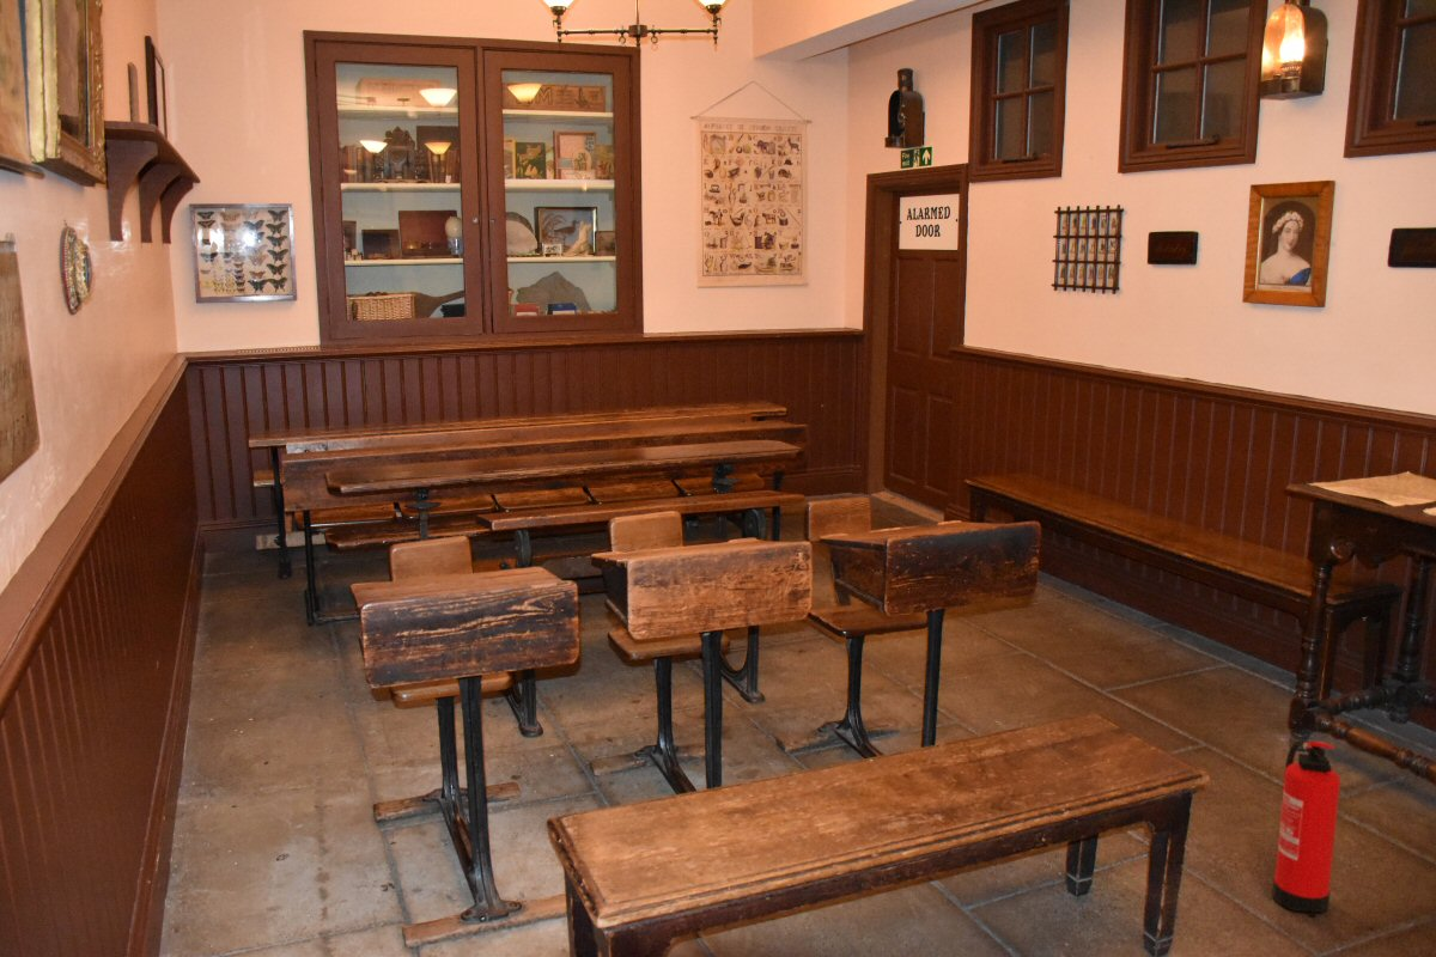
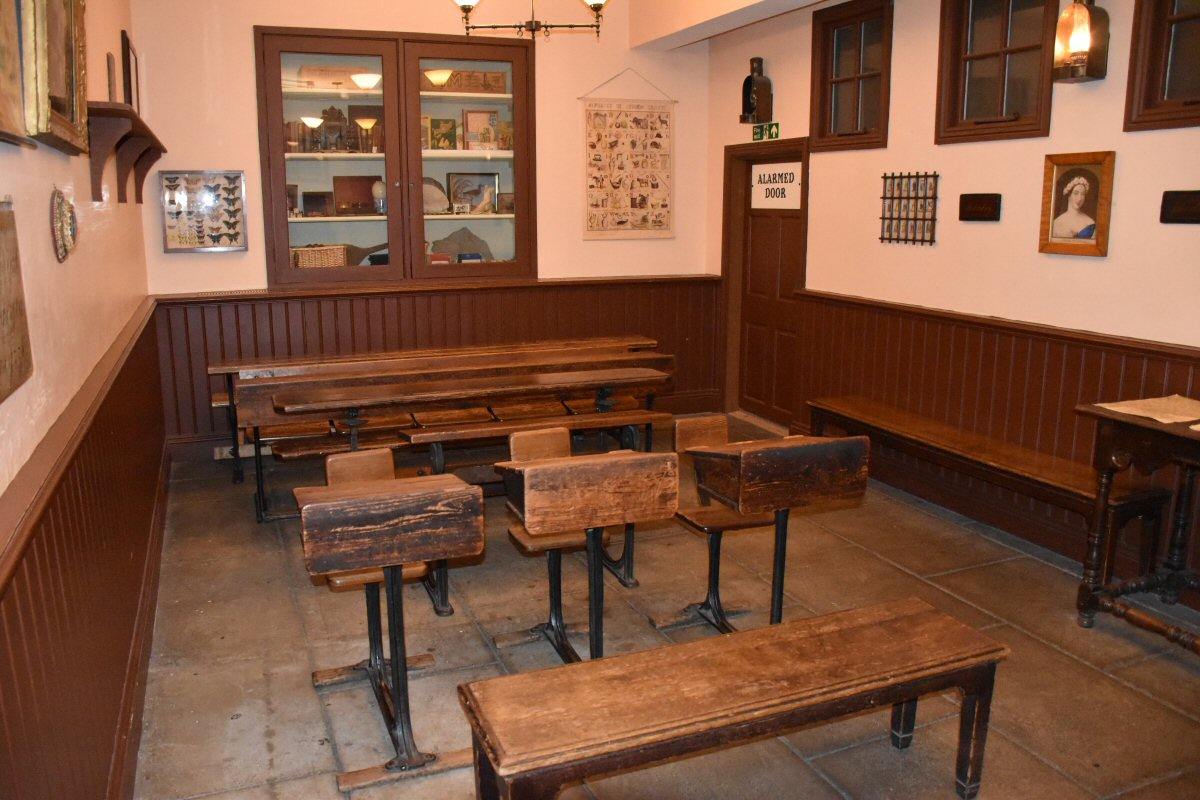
- fire extinguisher (1303, 811)
